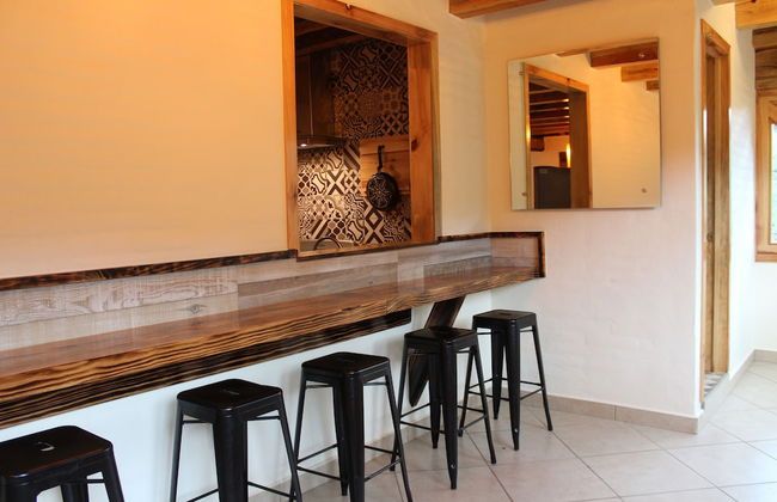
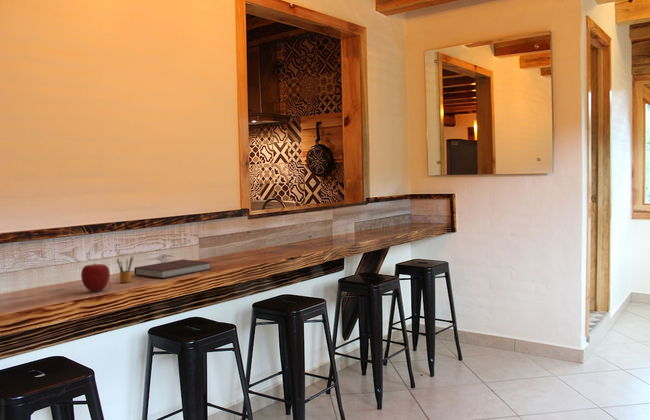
+ notebook (173, 268)
+ pencil box (126, 269)
+ apple (95, 277)
